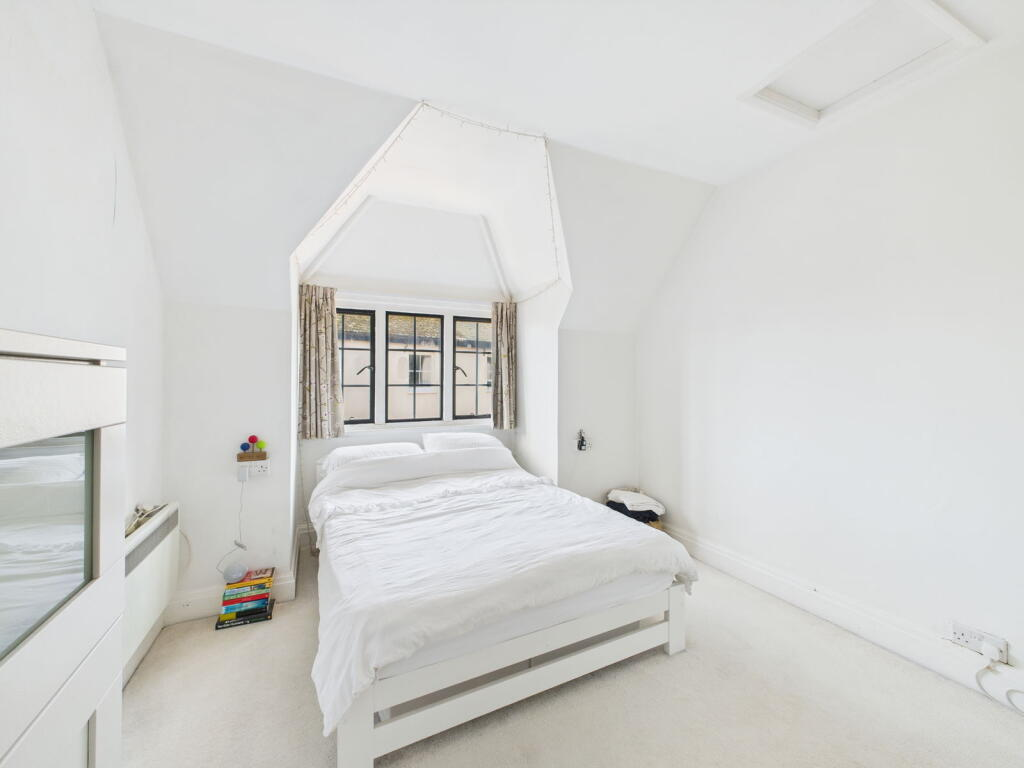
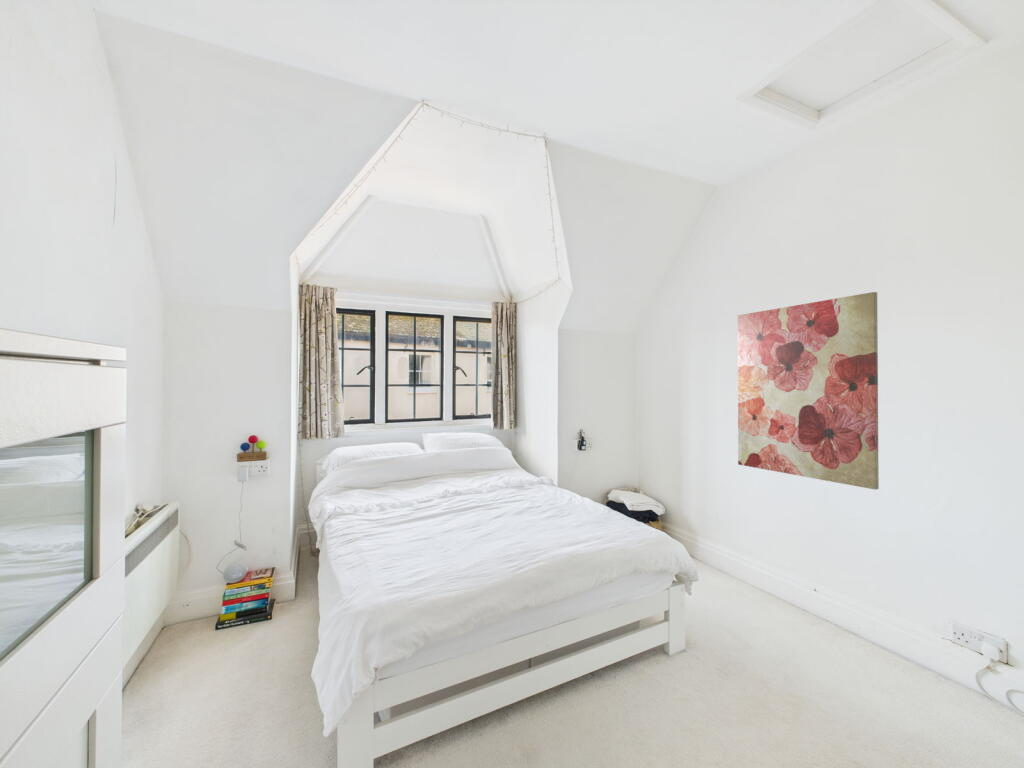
+ wall art (798, 390)
